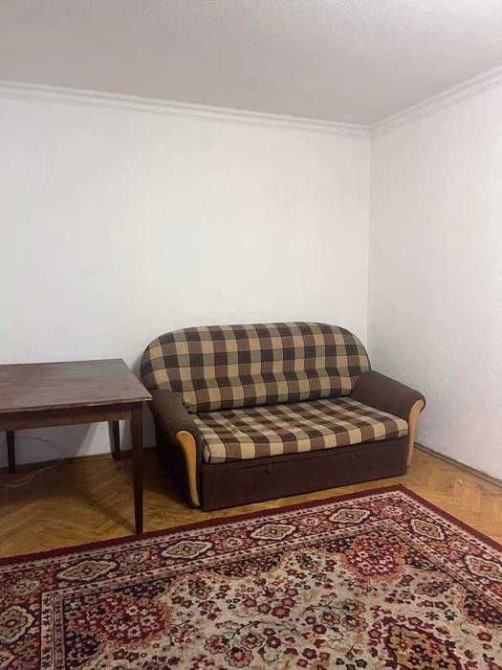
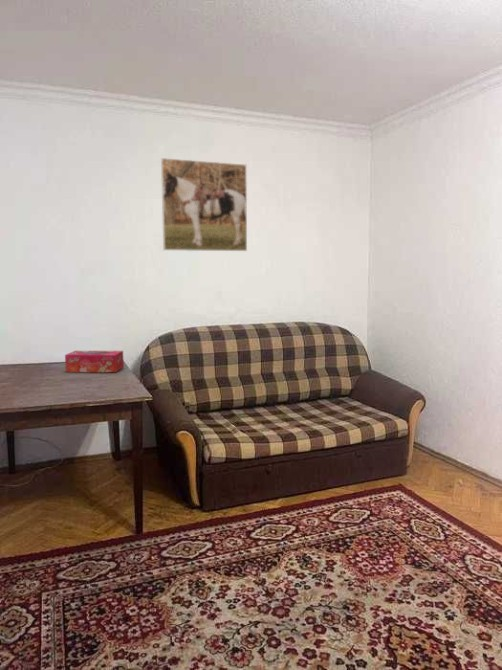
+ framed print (205, 206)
+ tissue box (95, 361)
